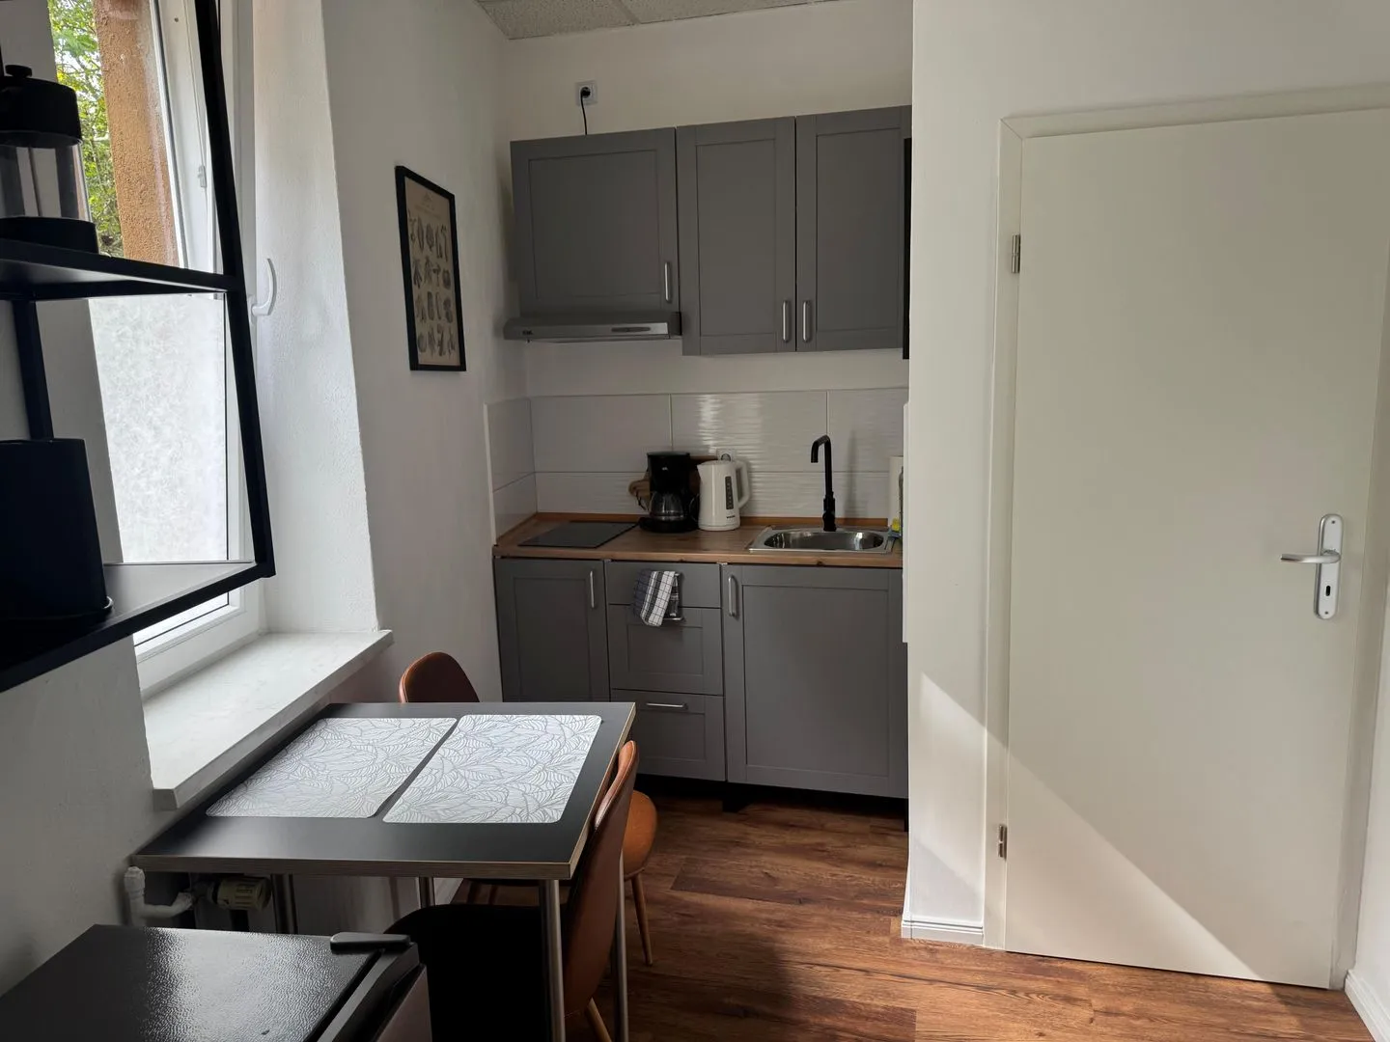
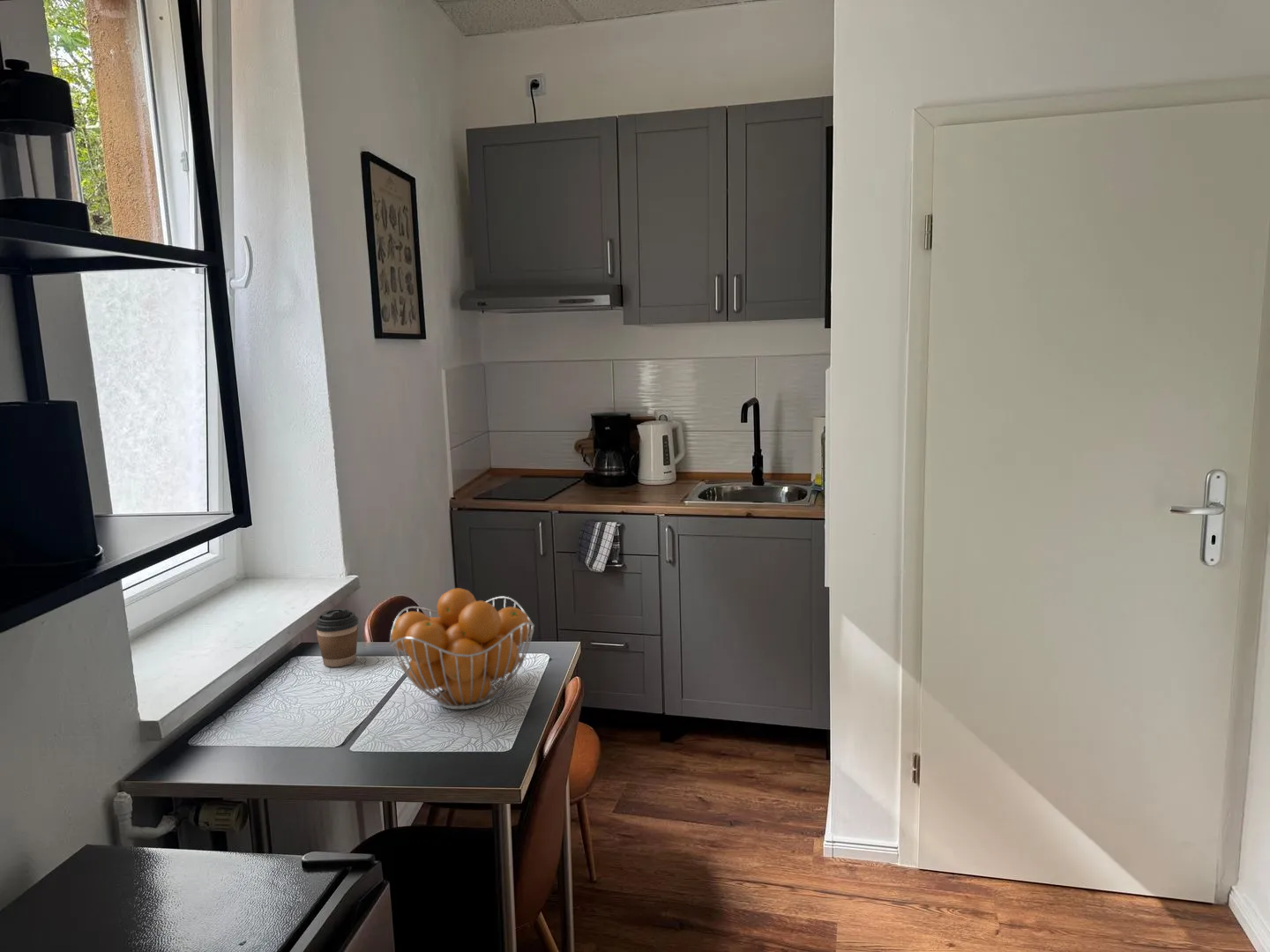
+ coffee cup (337, 635)
+ fruit basket (463, 646)
